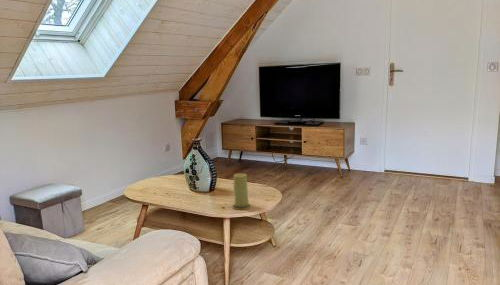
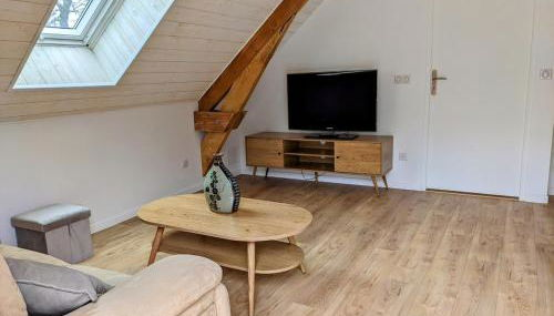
- candle (240, 190)
